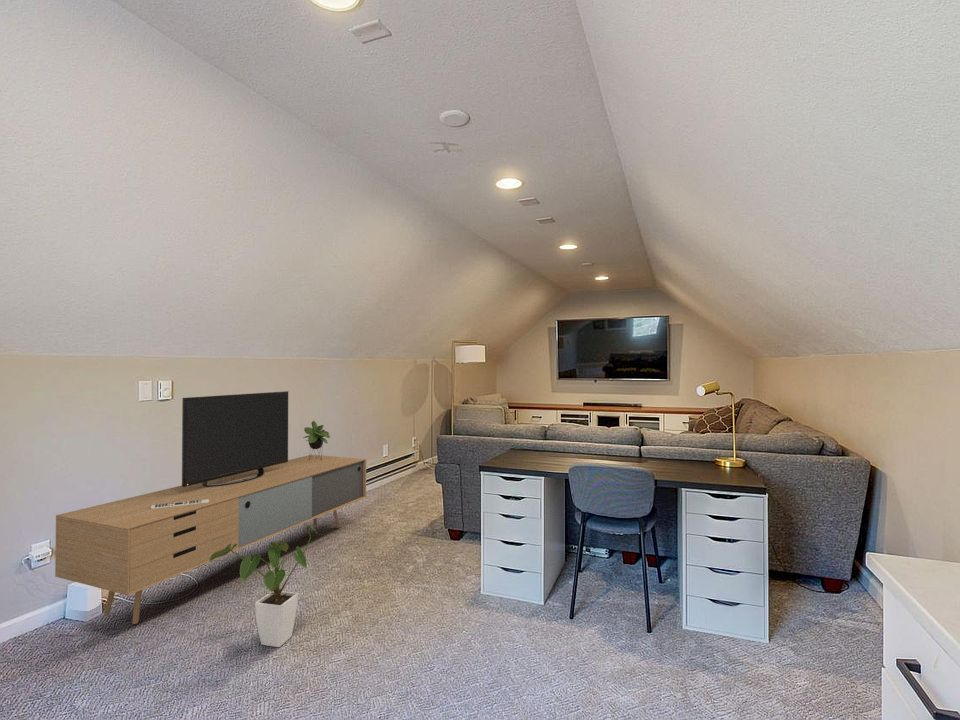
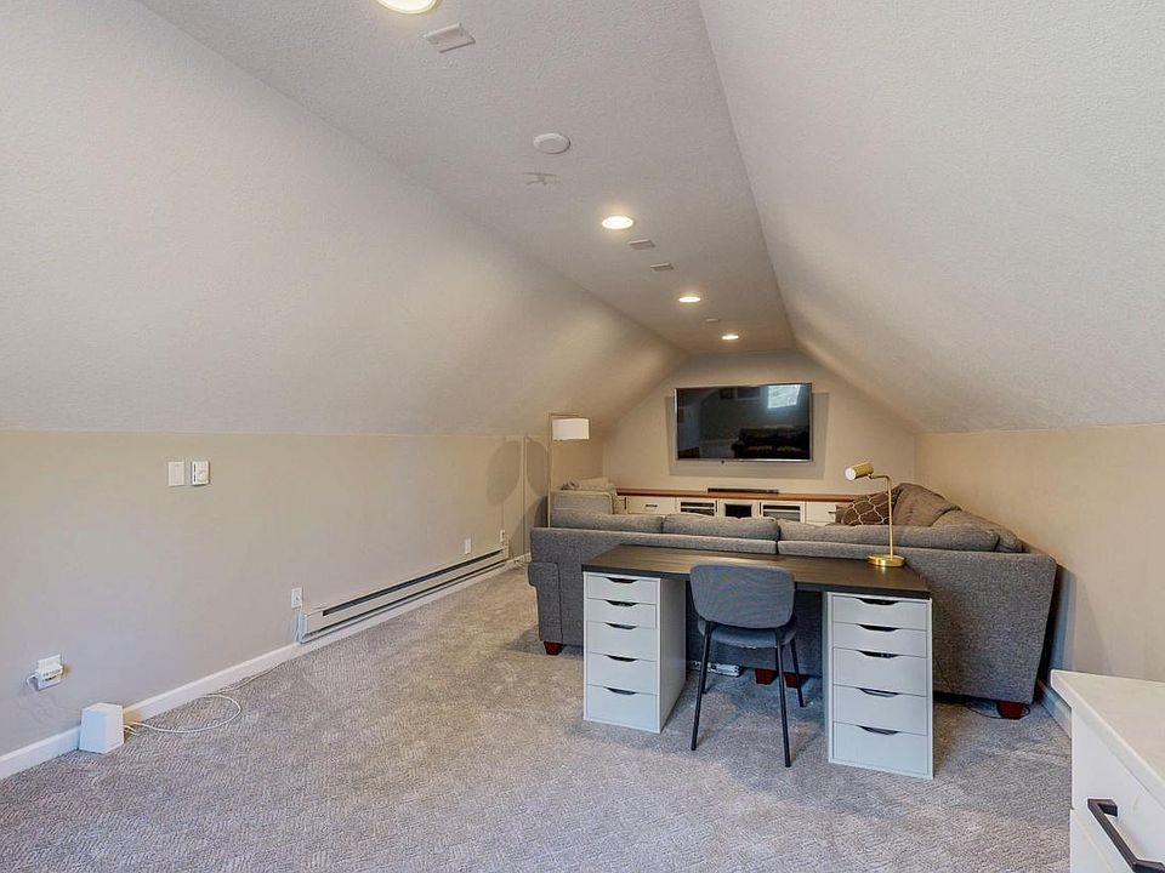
- house plant (268, 586)
- media console (245, 478)
